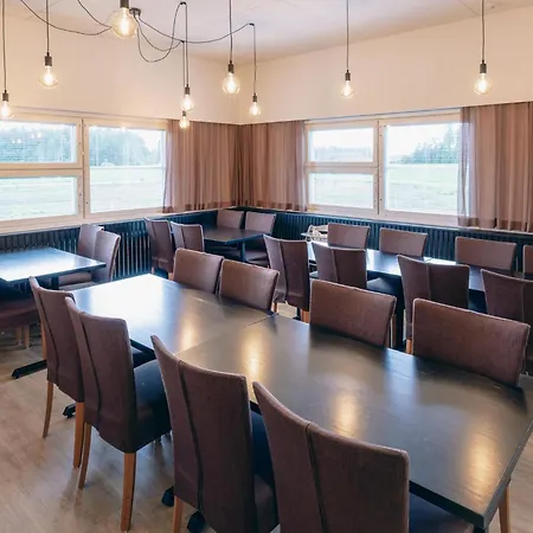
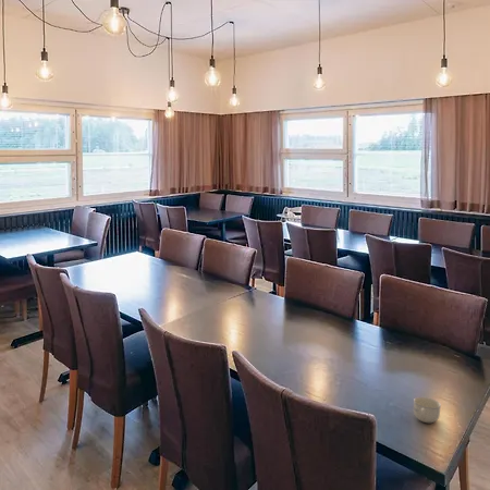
+ cup (425, 412)
